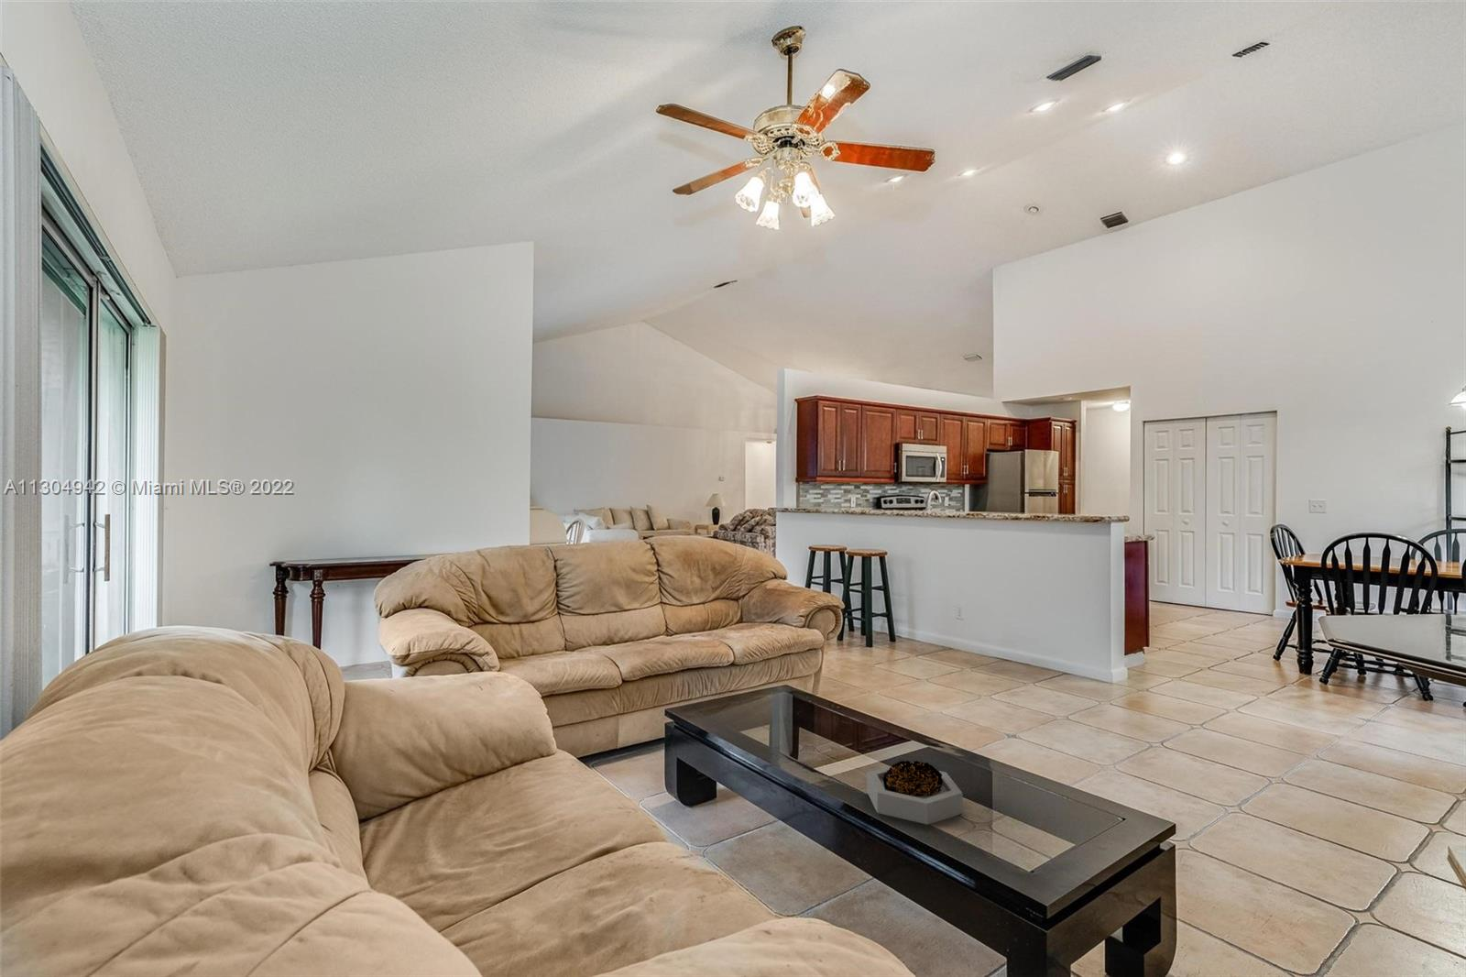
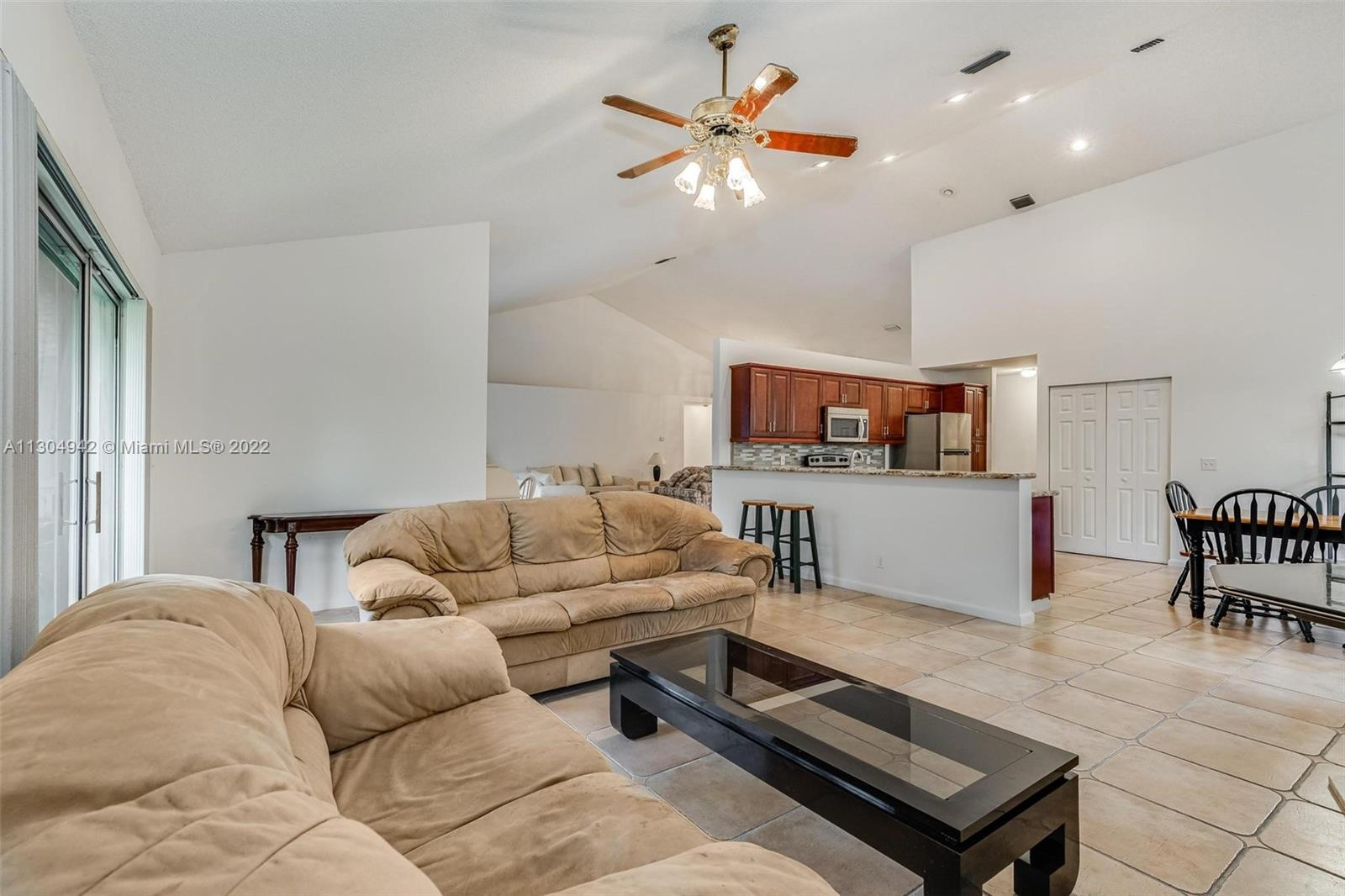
- decorative bowl (912, 780)
